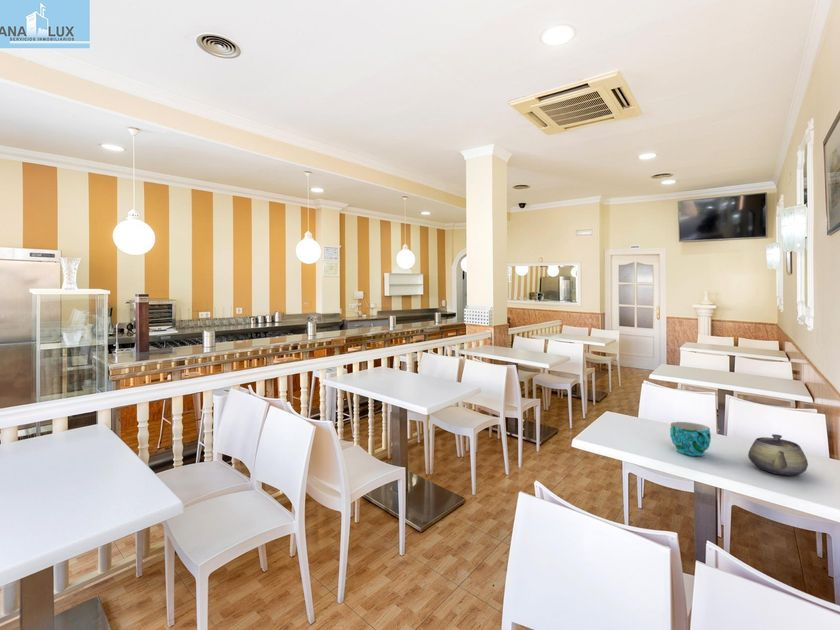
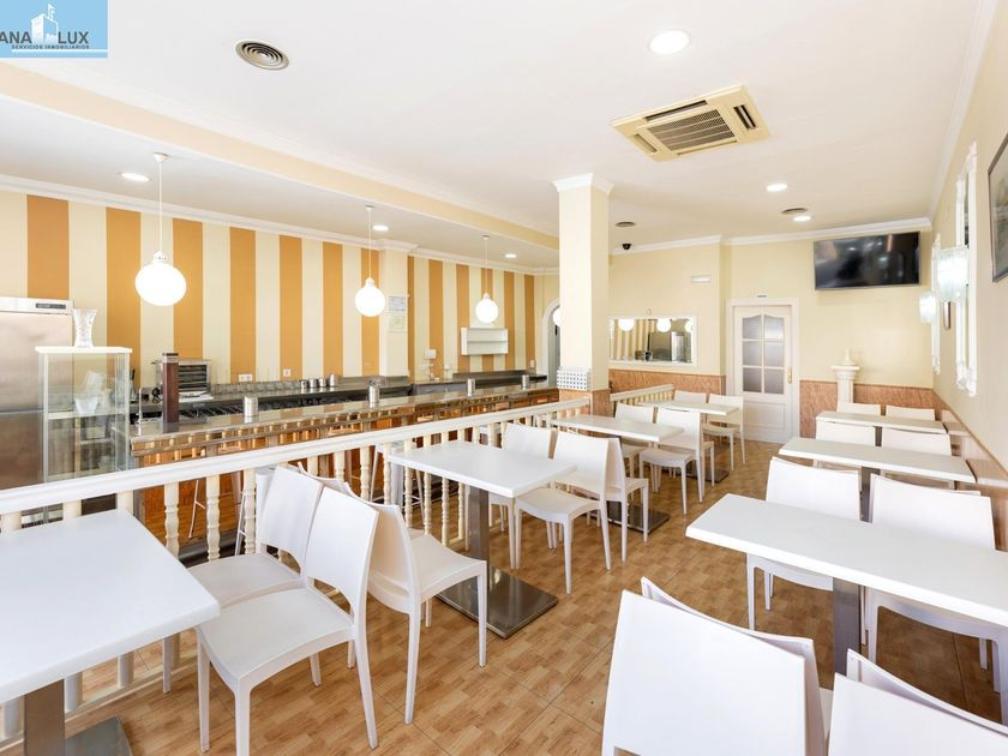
- teapot (777, 453)
- cup (692, 439)
